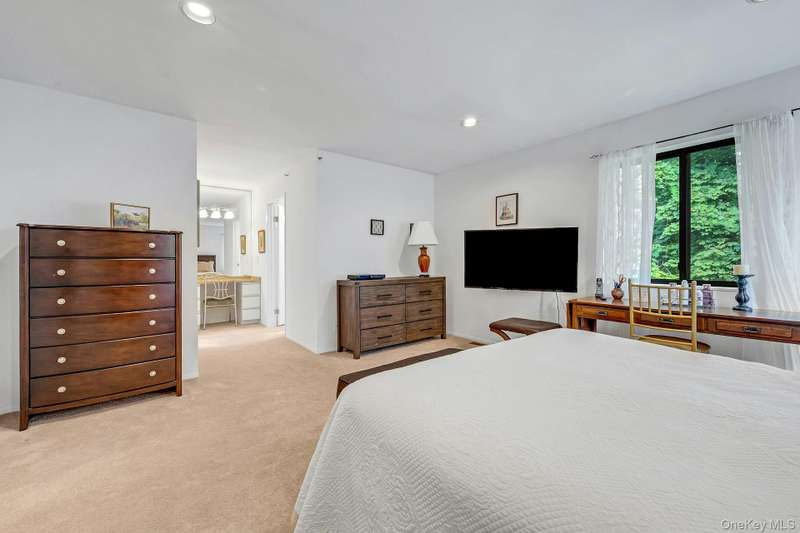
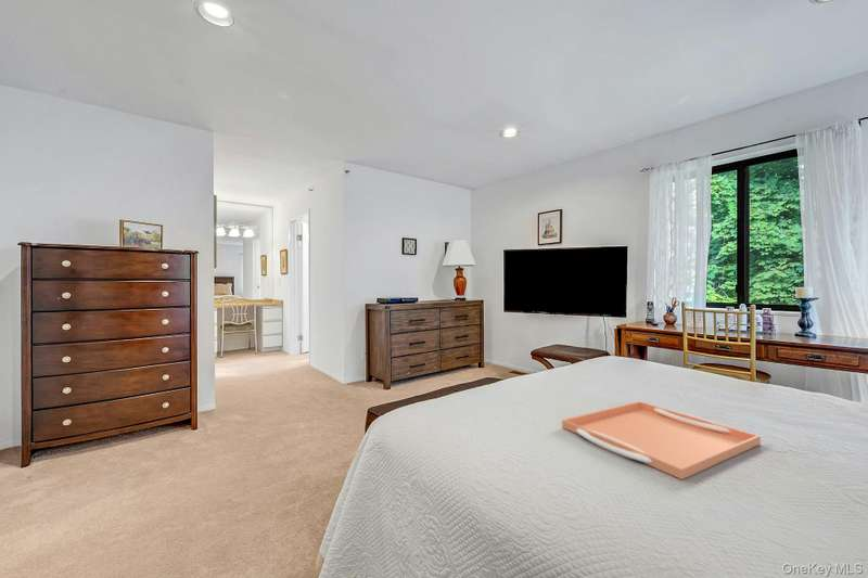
+ serving tray (655, 431)
